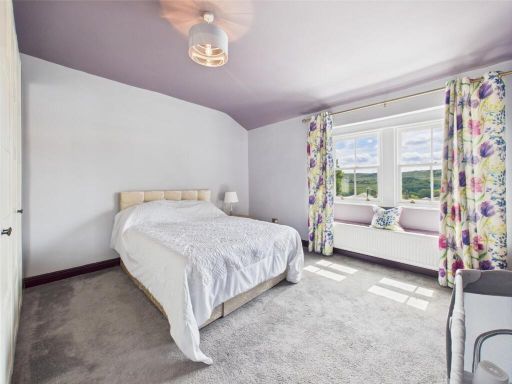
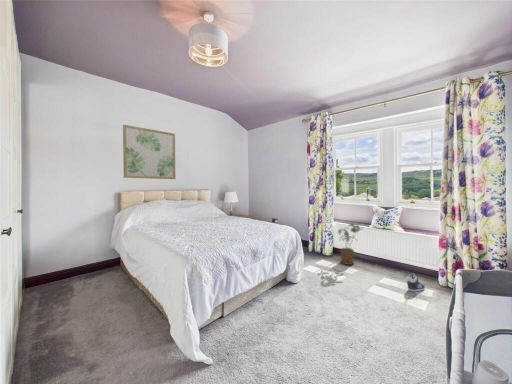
+ house plant (347, 244)
+ sneaker (416, 281)
+ wall art (151, 154)
